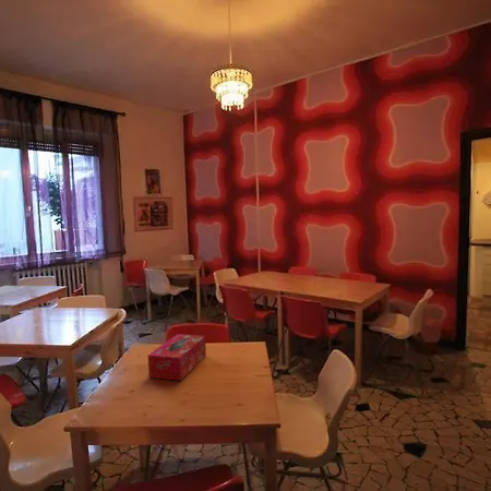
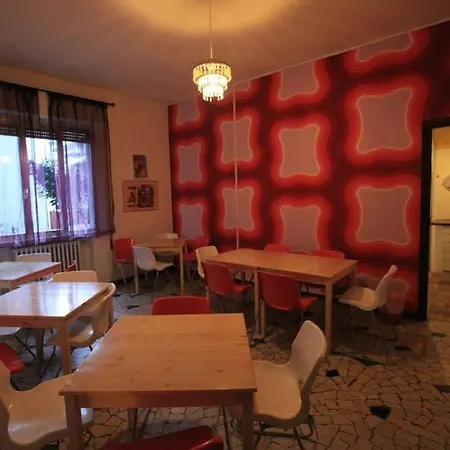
- tissue box (179, 355)
